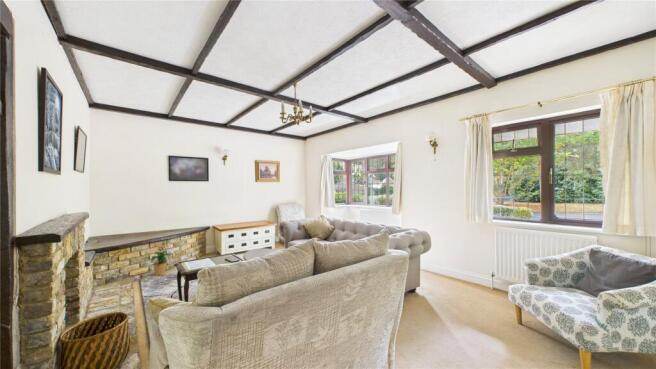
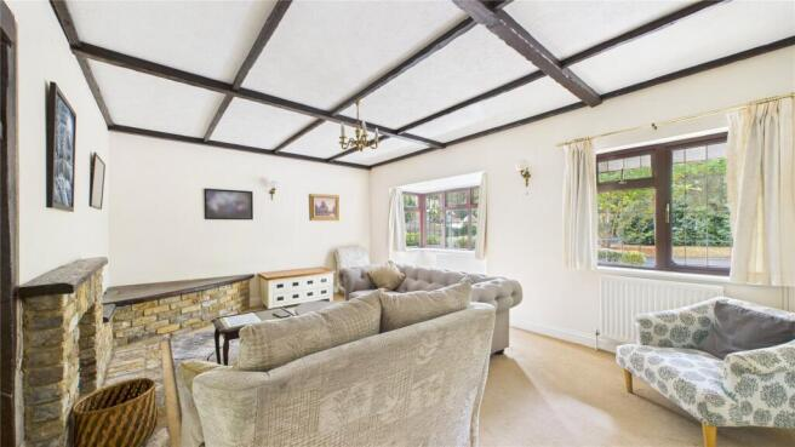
- potted plant (160, 263)
